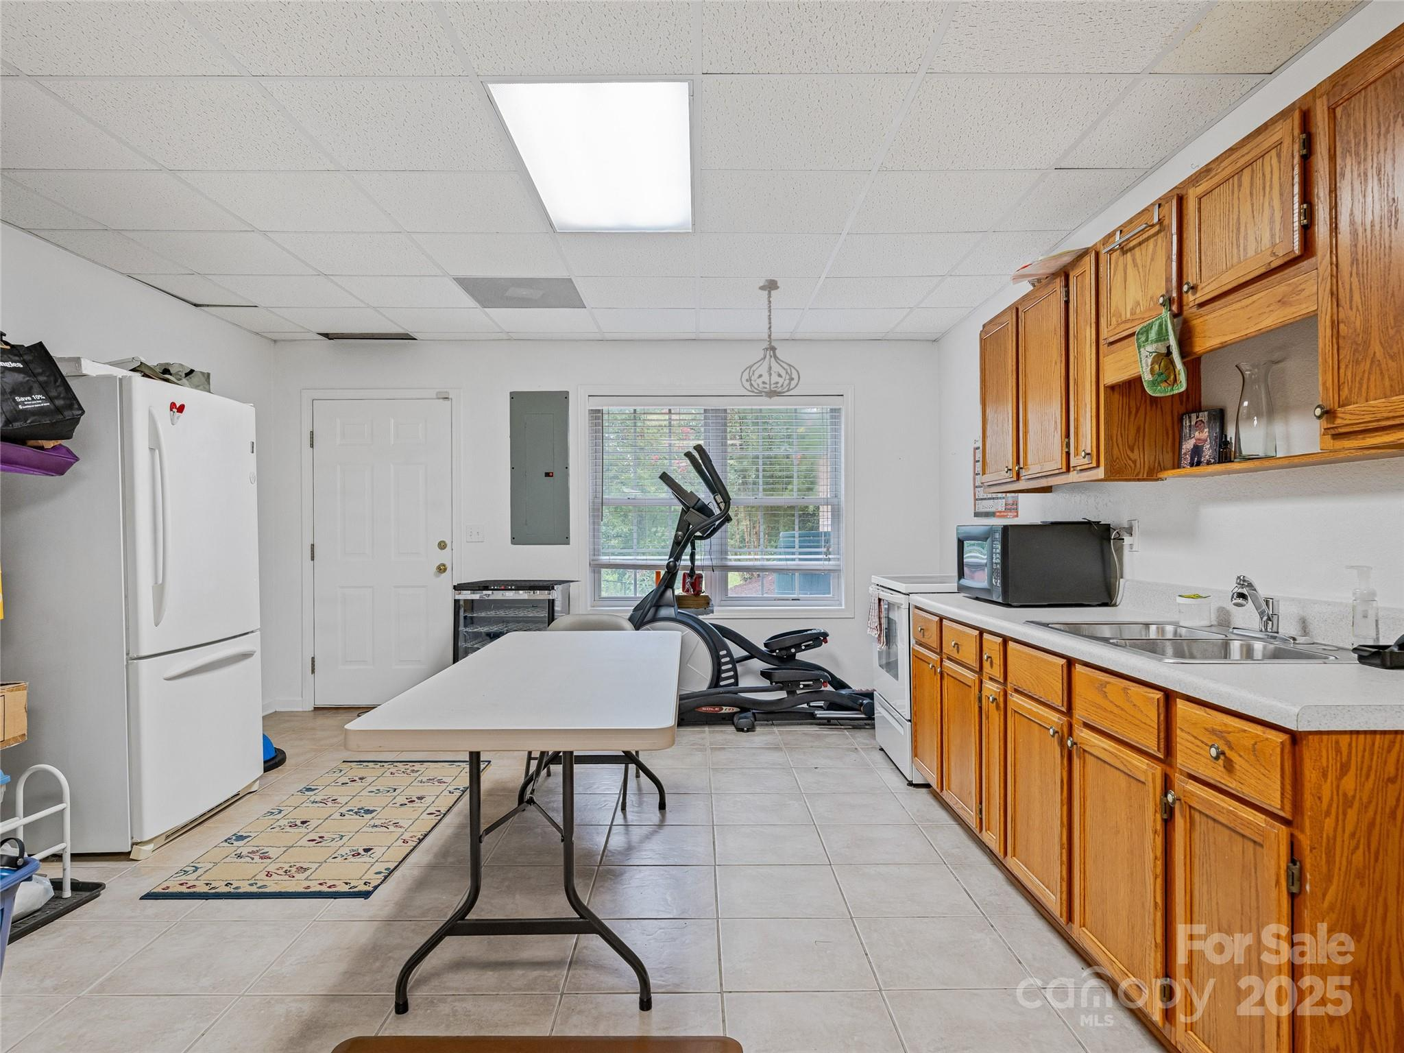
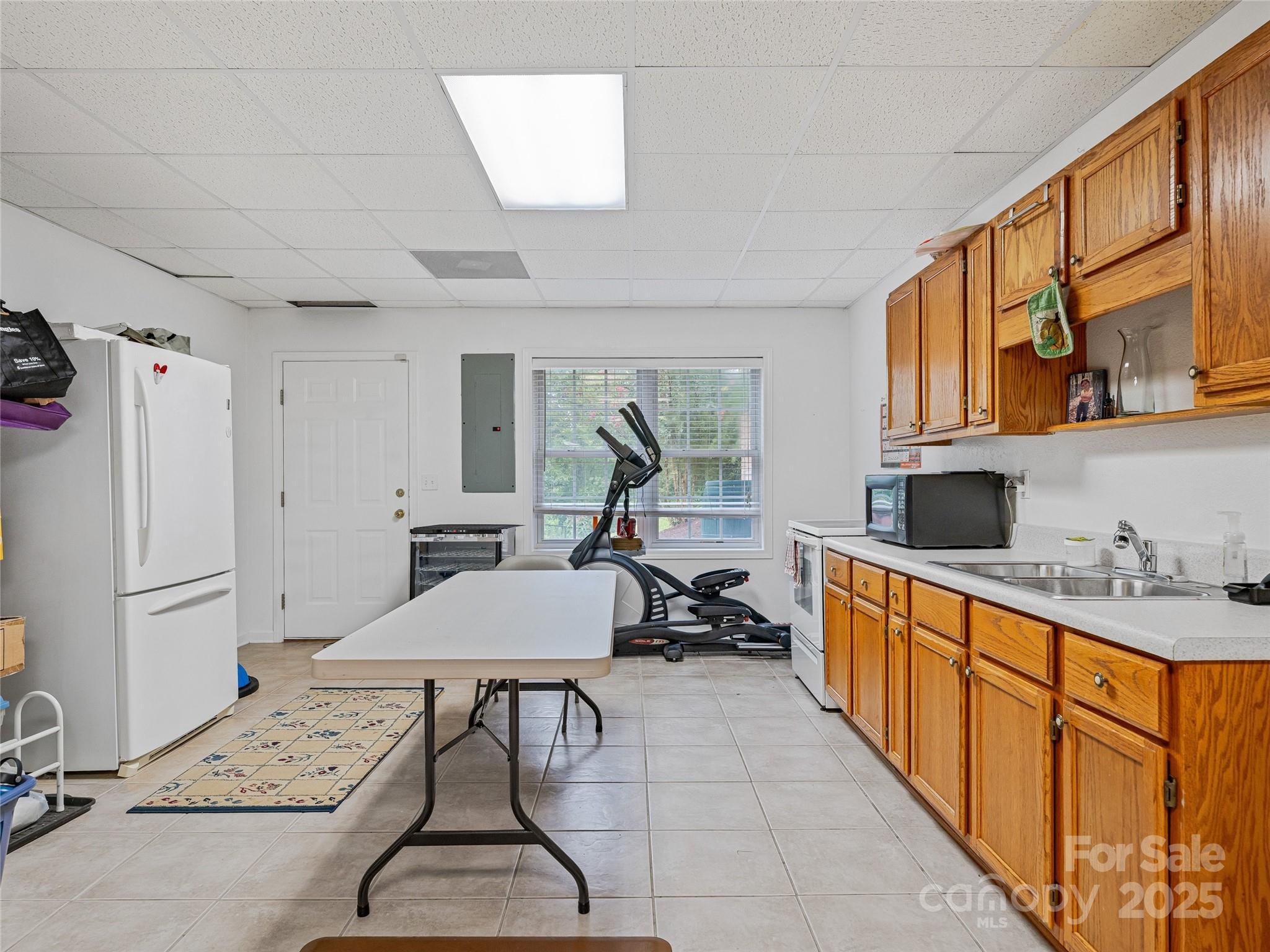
- ceiling light fixture (769, 340)
